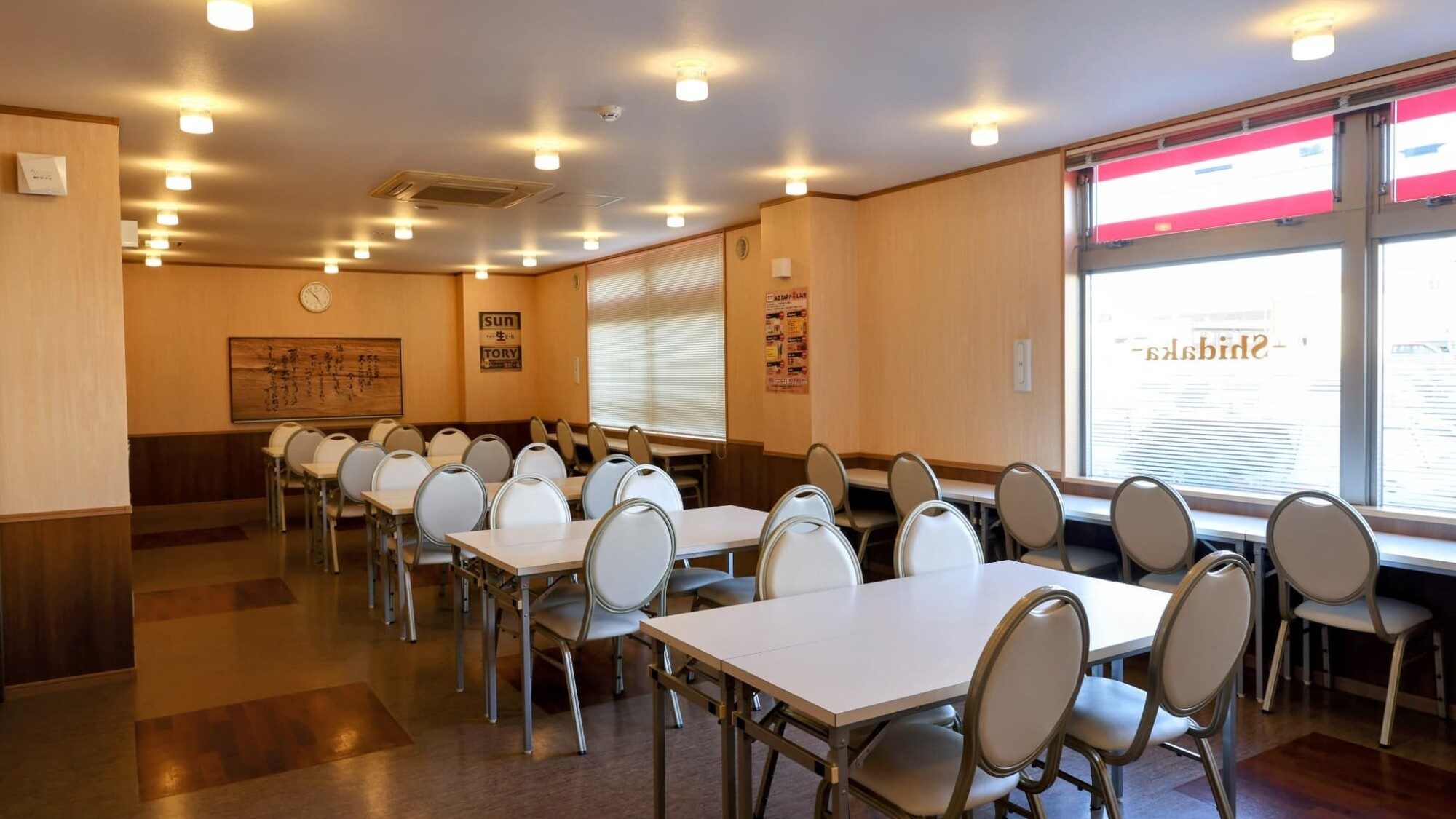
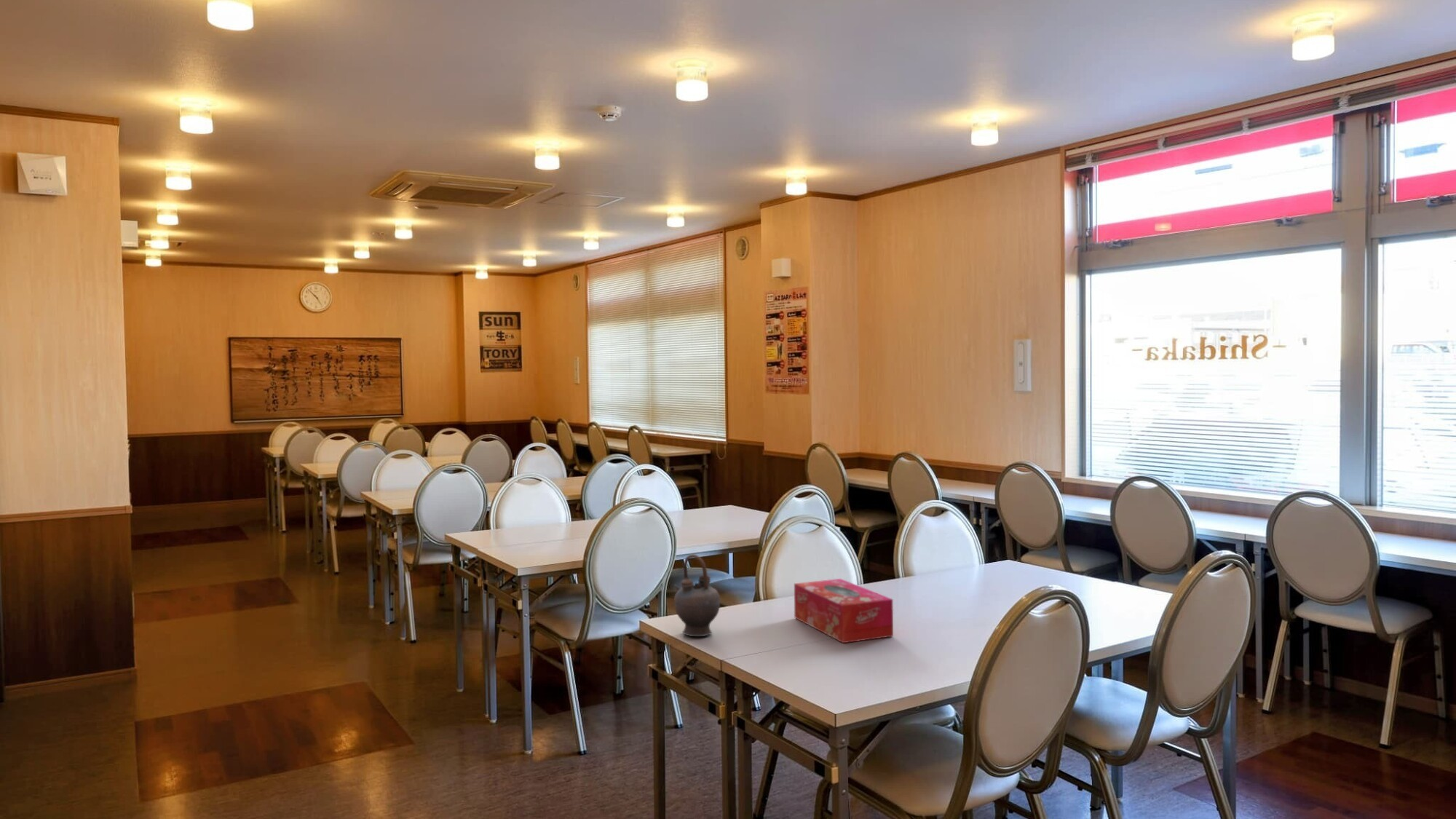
+ teapot (693, 593)
+ tissue box (842, 609)
